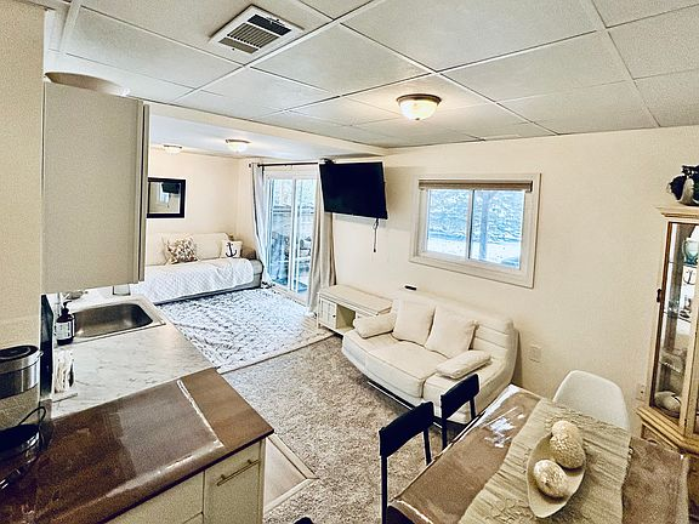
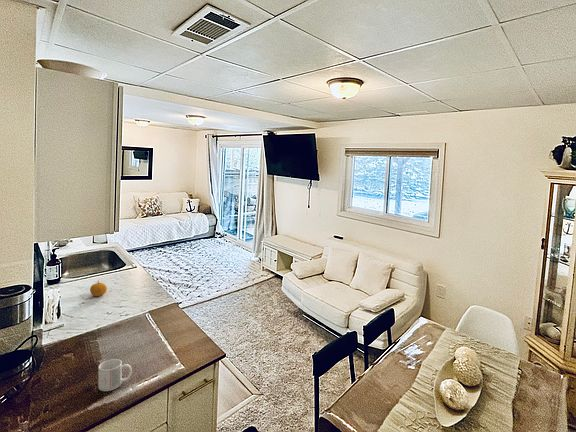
+ fruit (98, 287)
+ mug (115, 373)
